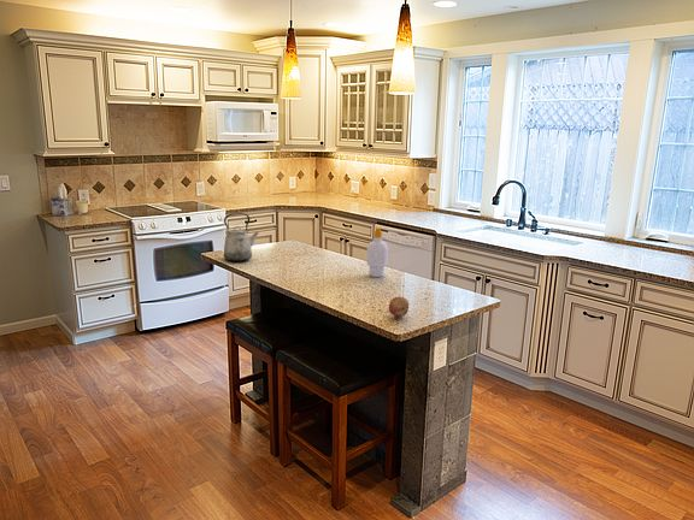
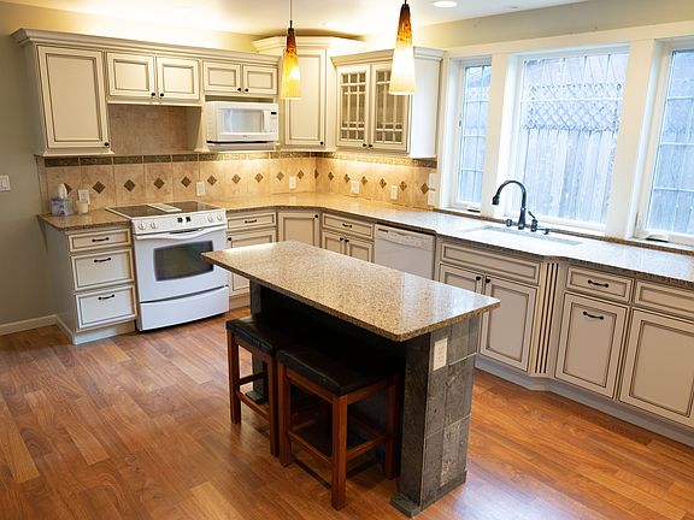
- soap bottle (377, 252)
- fruit (398, 307)
- kettle (242, 236)
